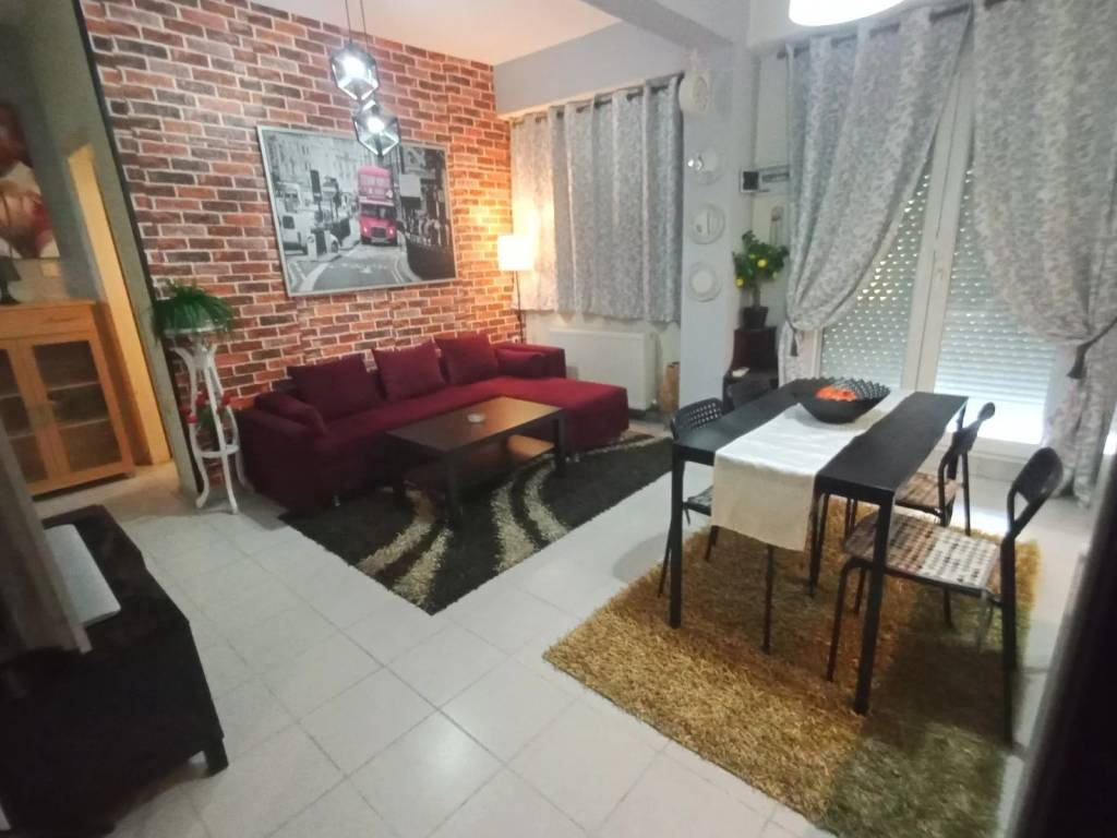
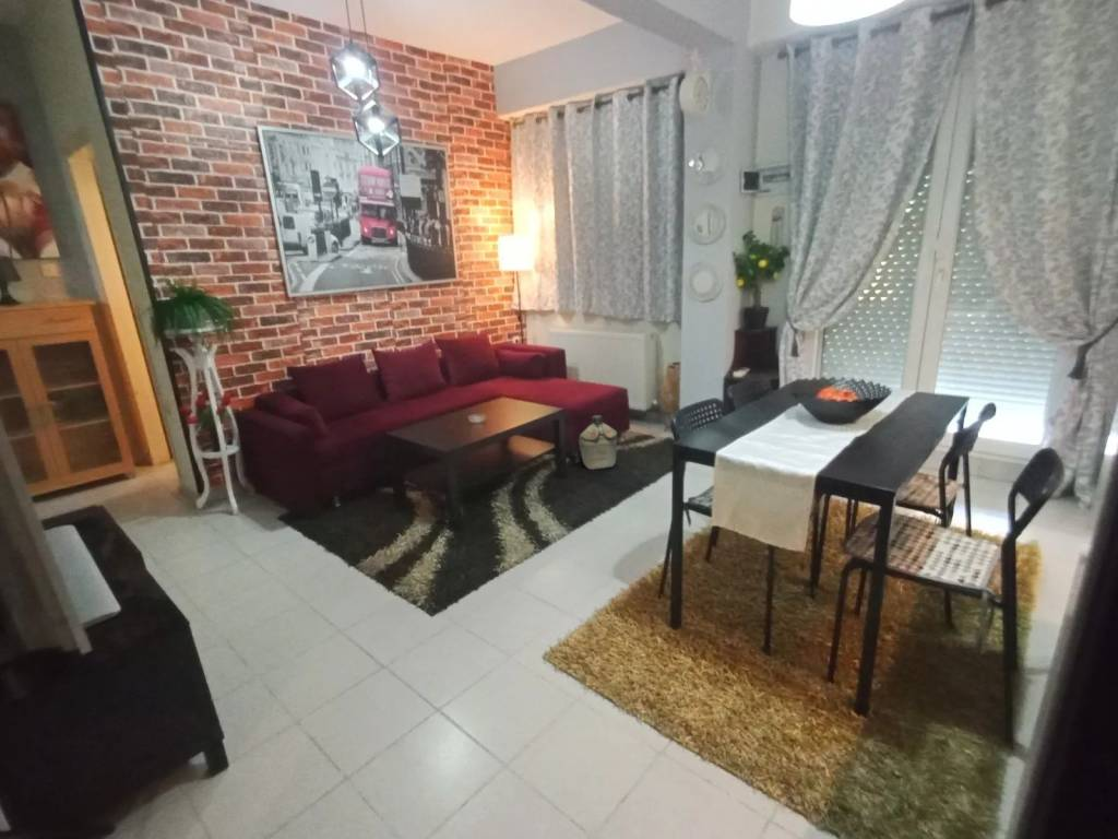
+ military canteen (598, 440)
